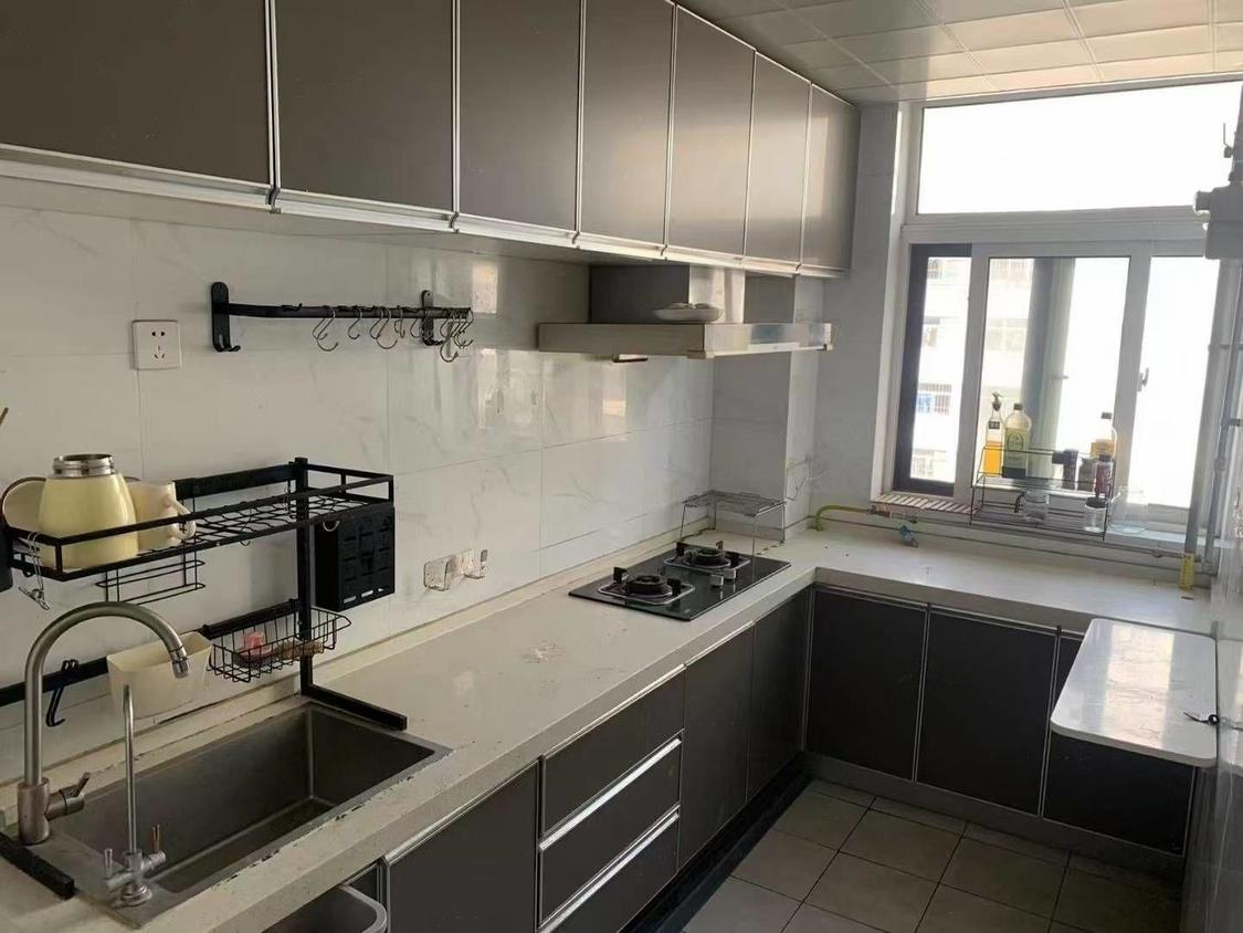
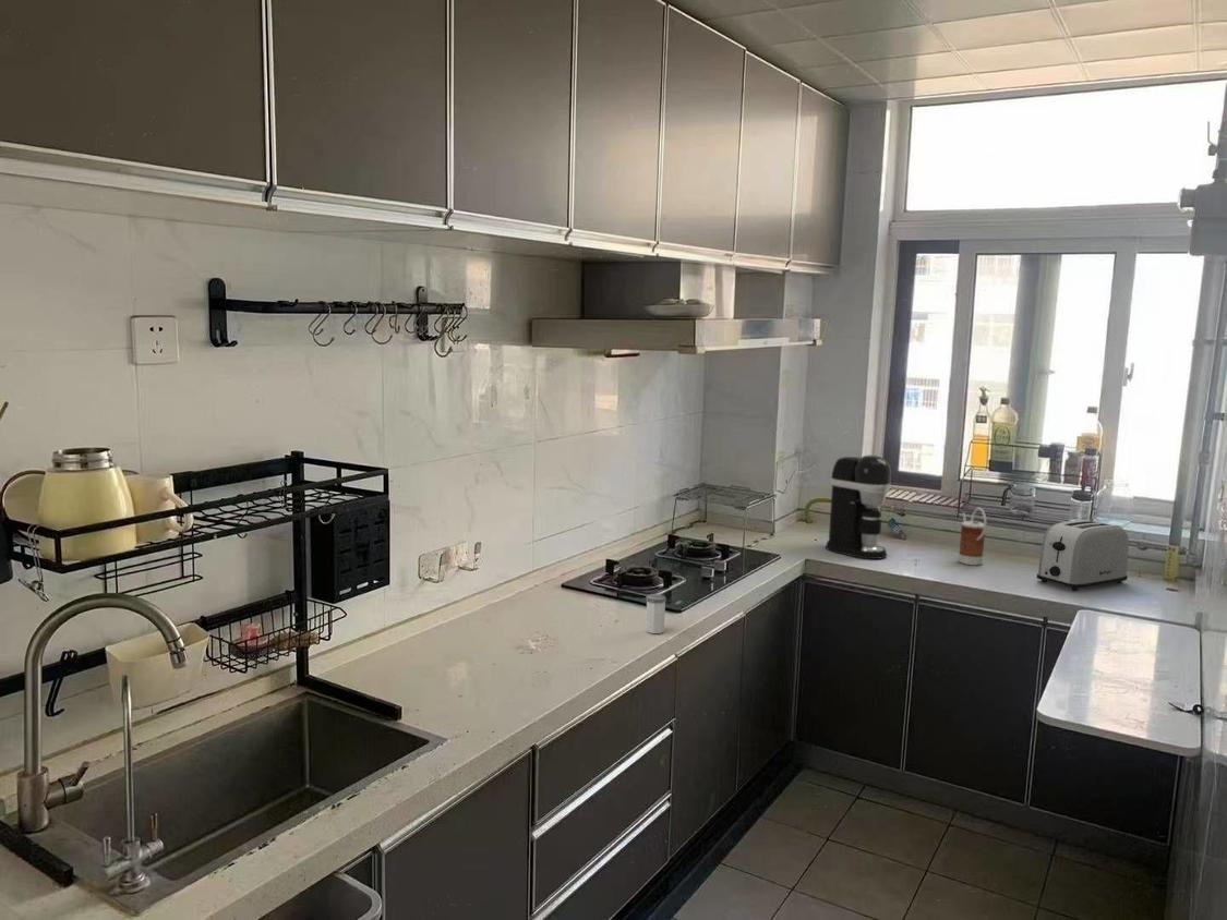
+ coffee maker (858, 503)
+ salt shaker (655, 614)
+ kettle (972, 533)
+ toaster (1083, 553)
